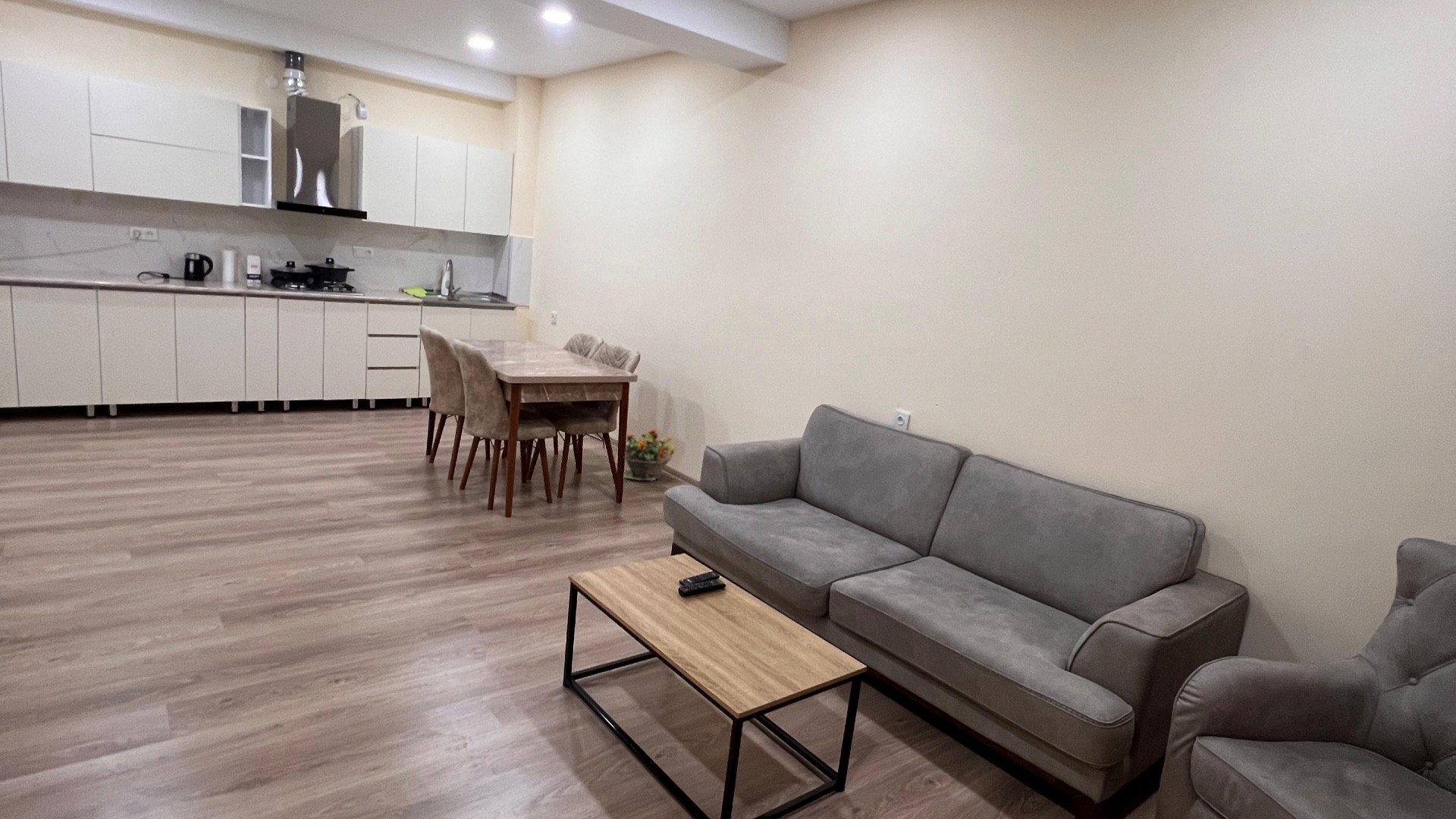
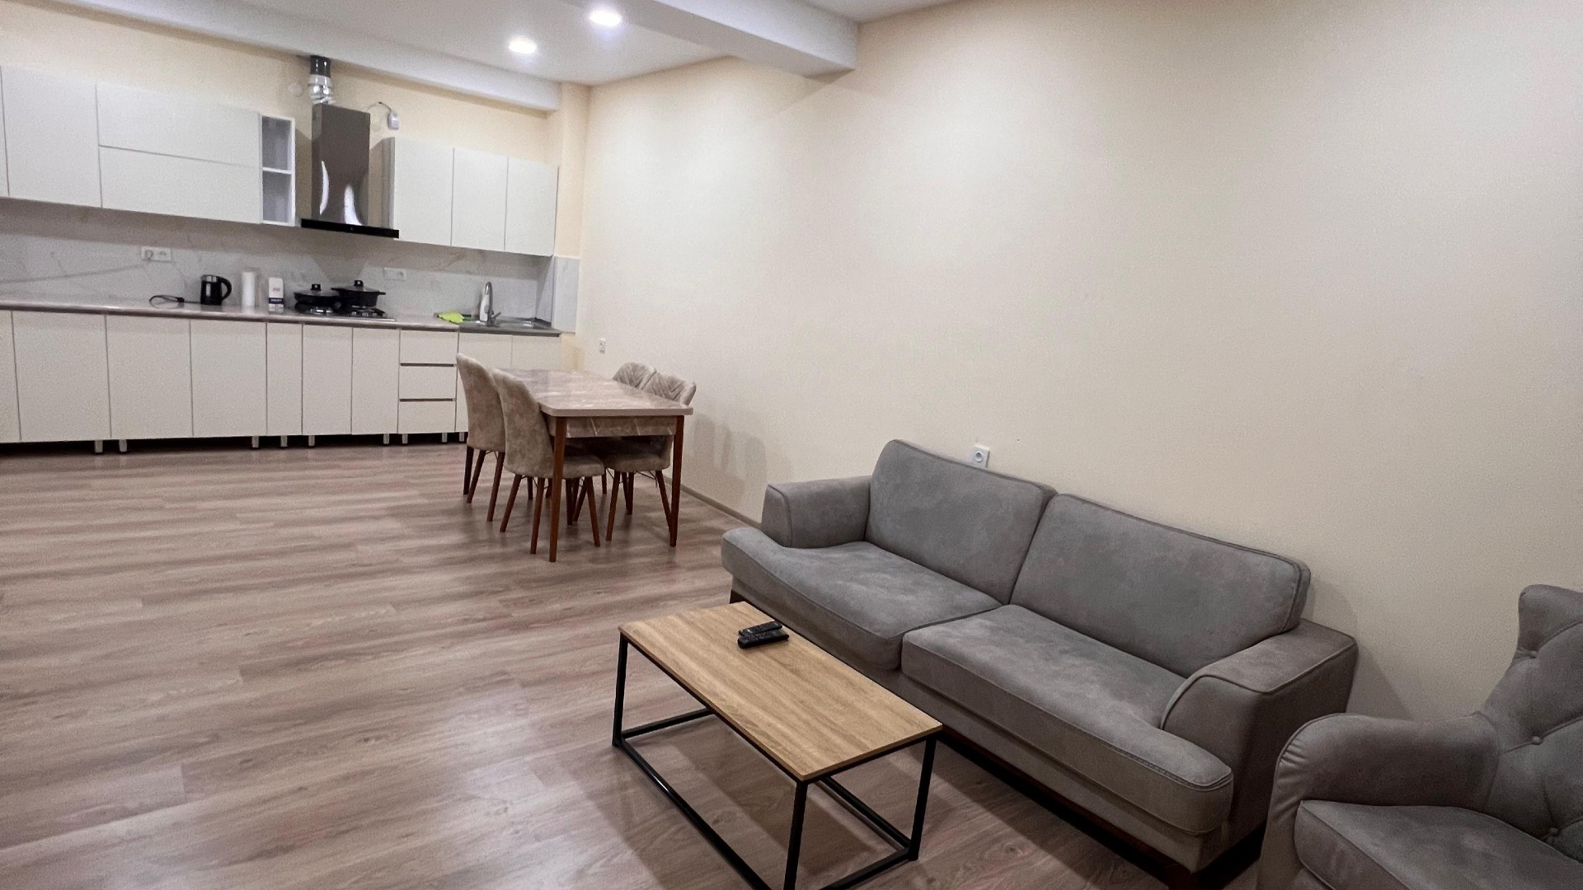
- potted plant (649, 454)
